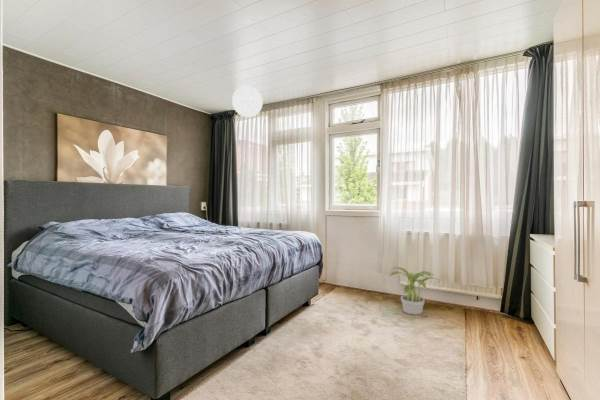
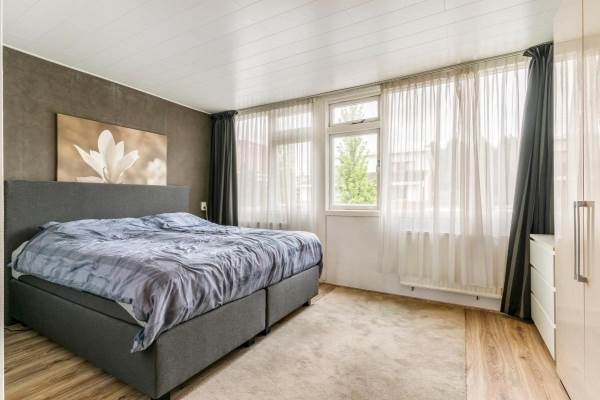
- ceiling light (247, 101)
- potted plant (413, 290)
